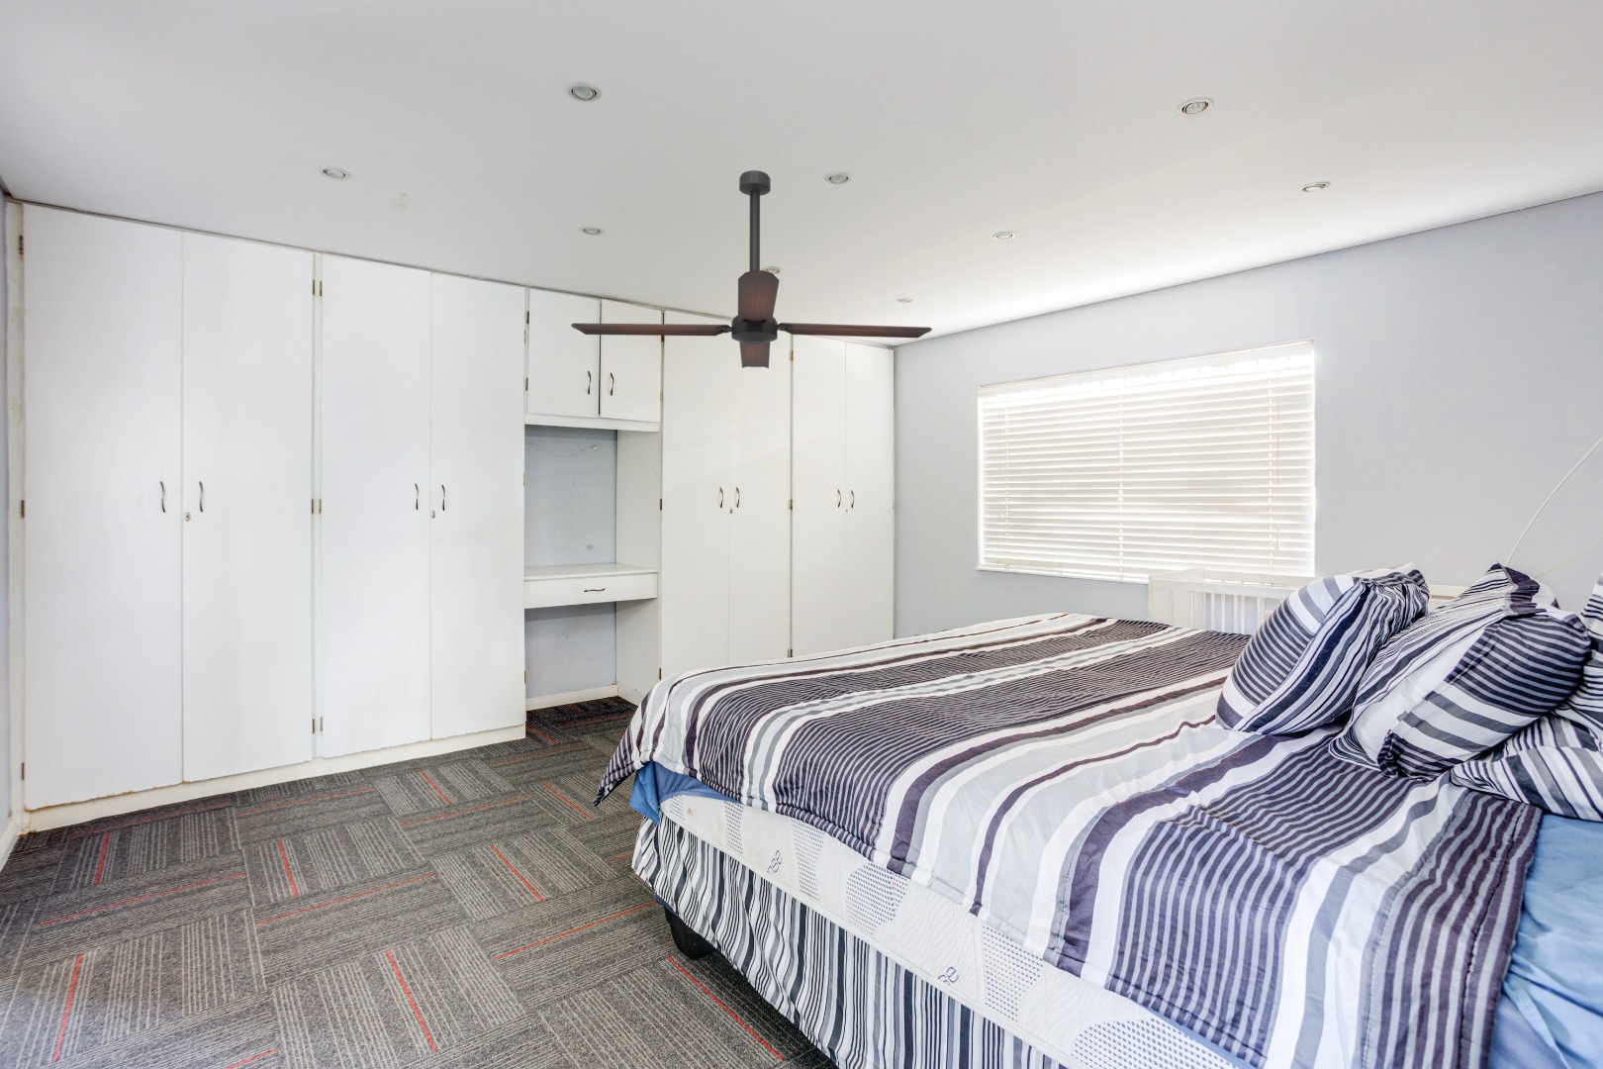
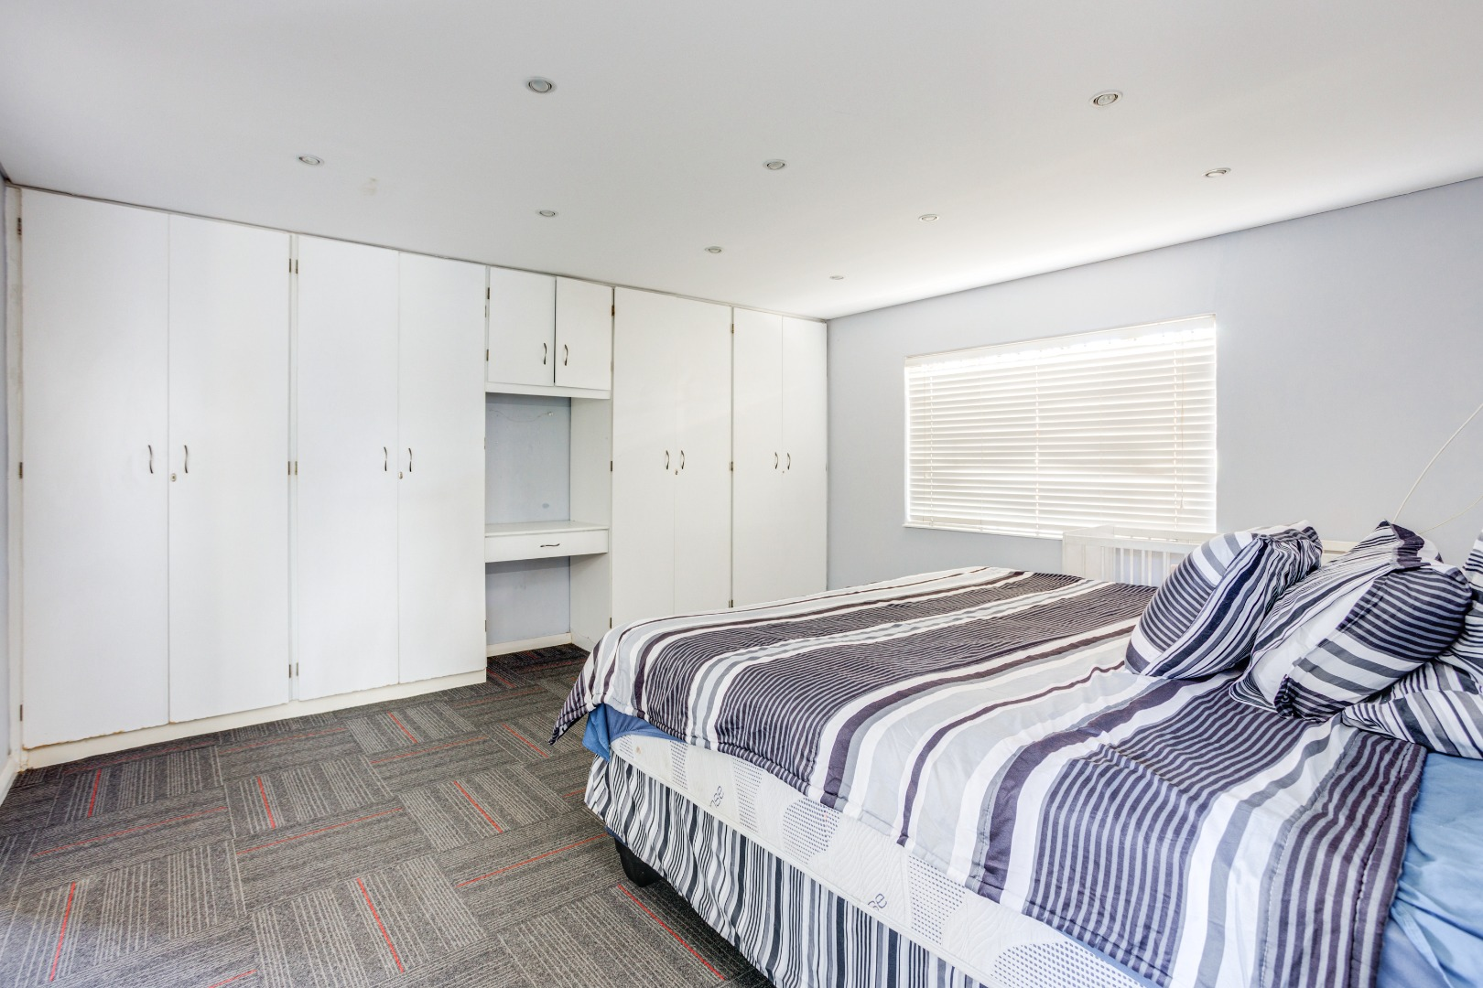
- ceiling fan (754, 259)
